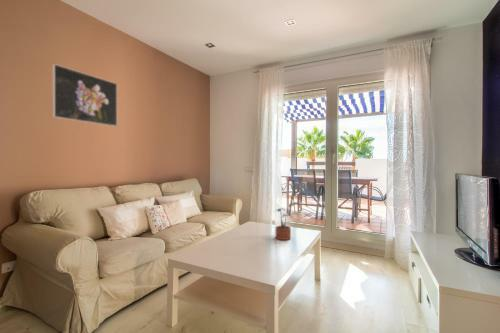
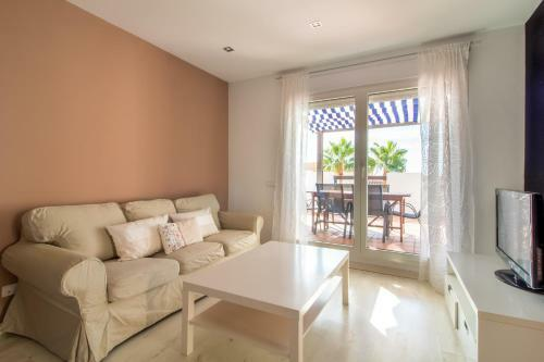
- potted plant (281, 222)
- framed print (88, 98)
